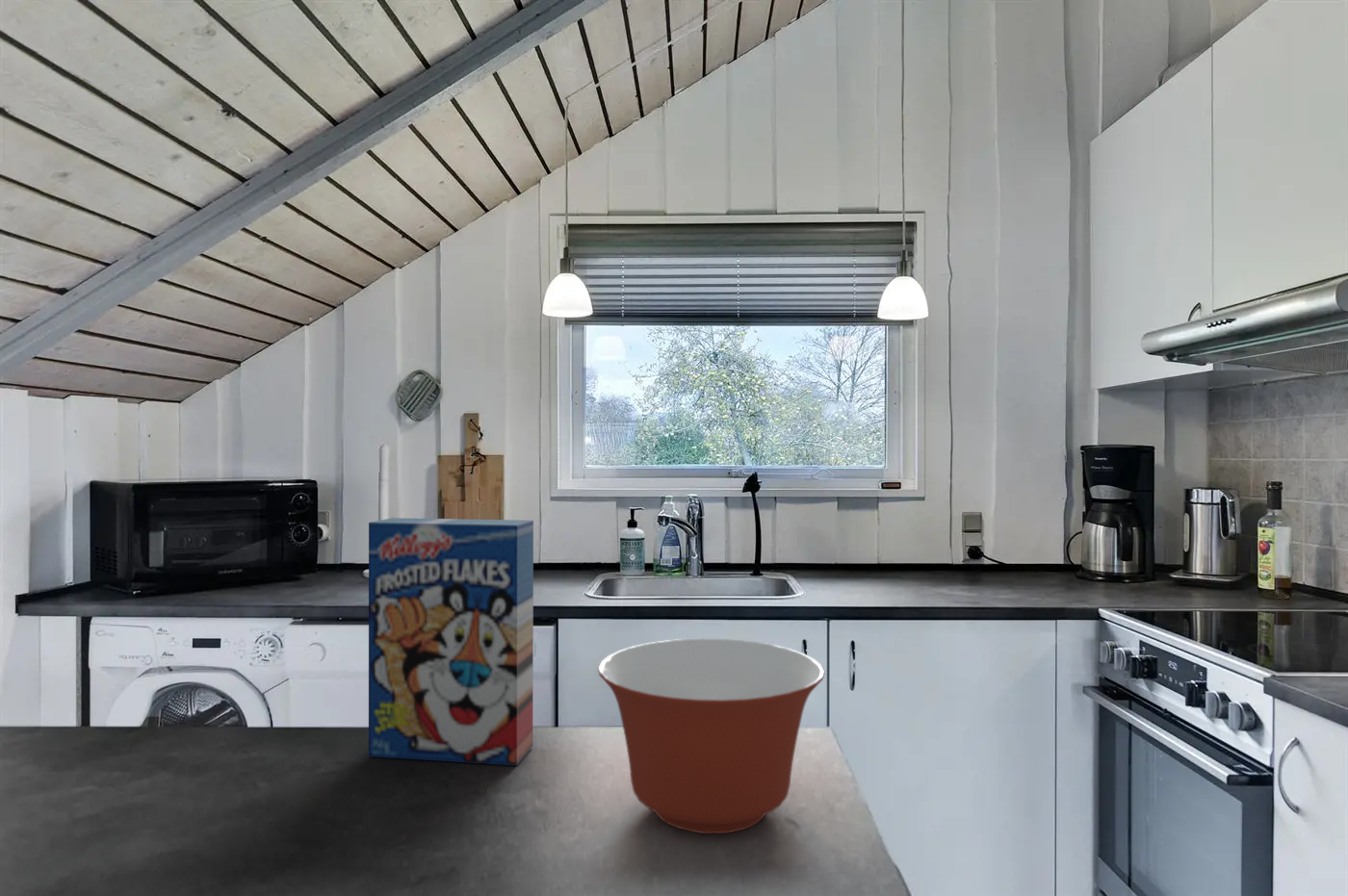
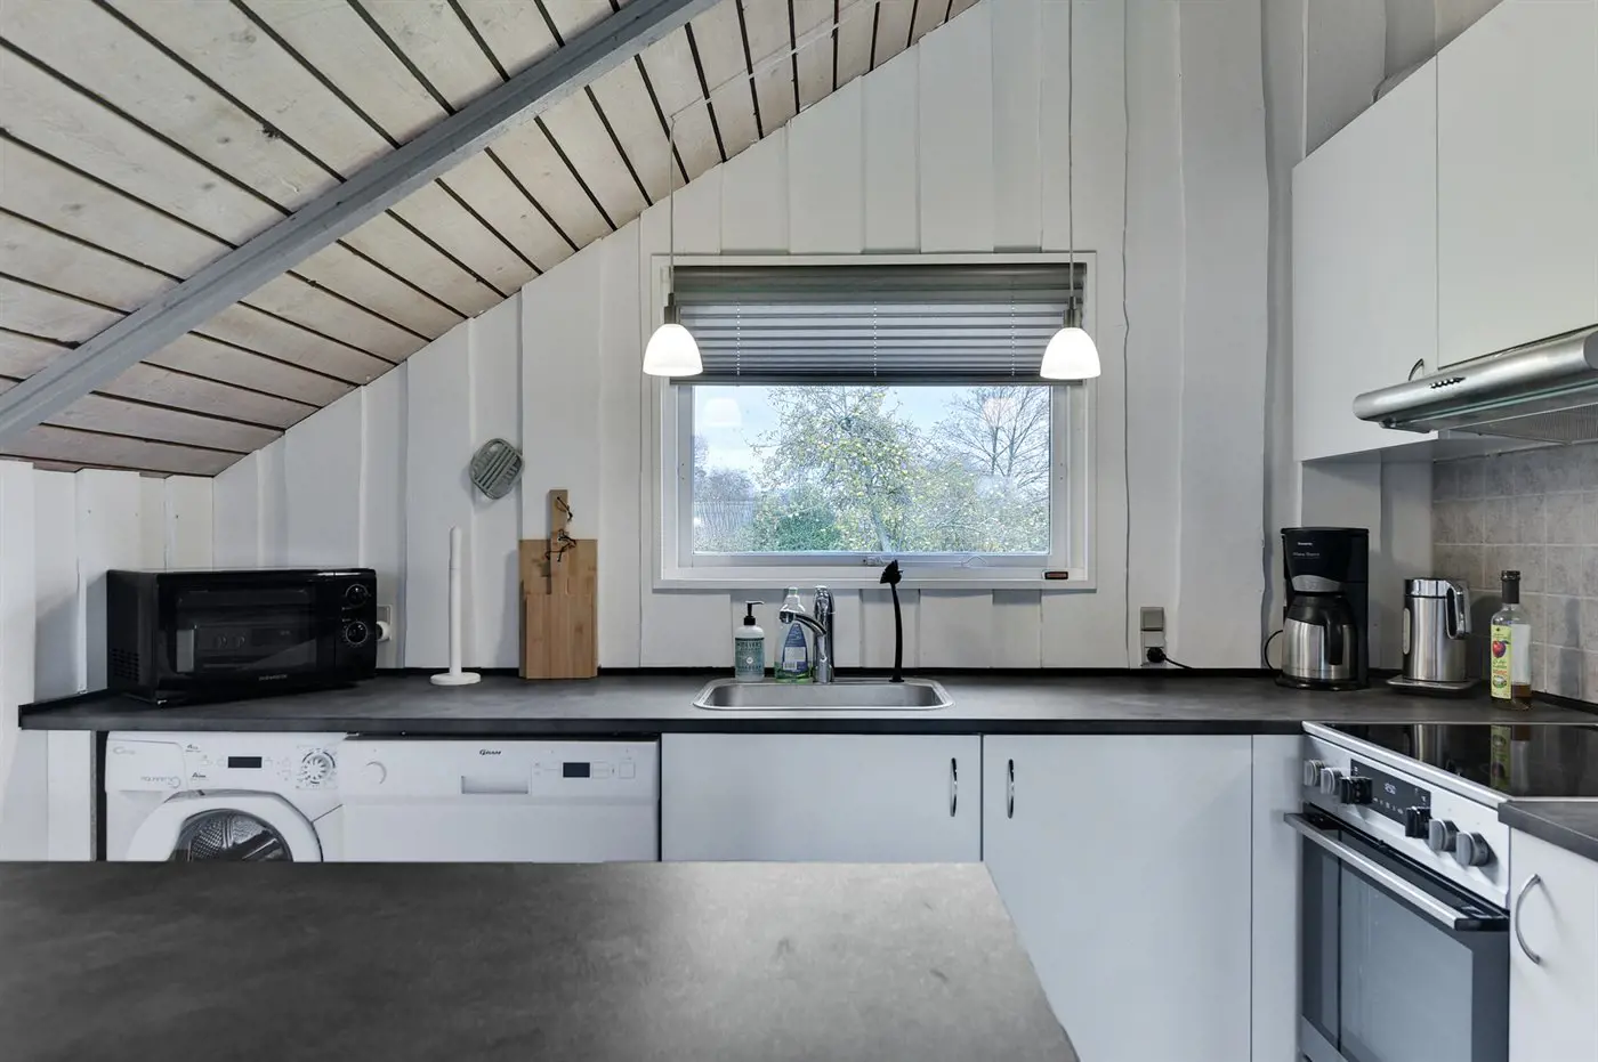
- mixing bowl (710, 735)
- cereal box (452, 636)
